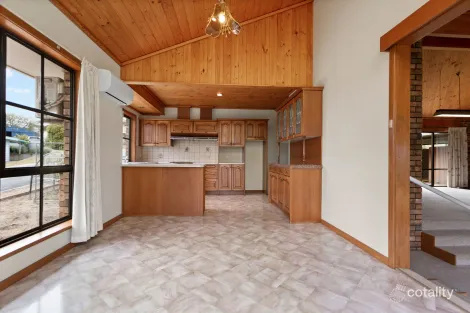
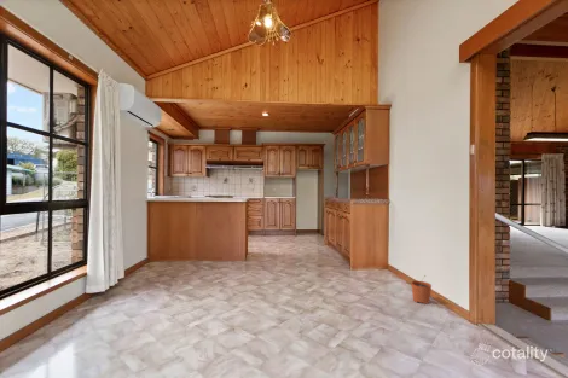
+ plant pot (421, 287)
